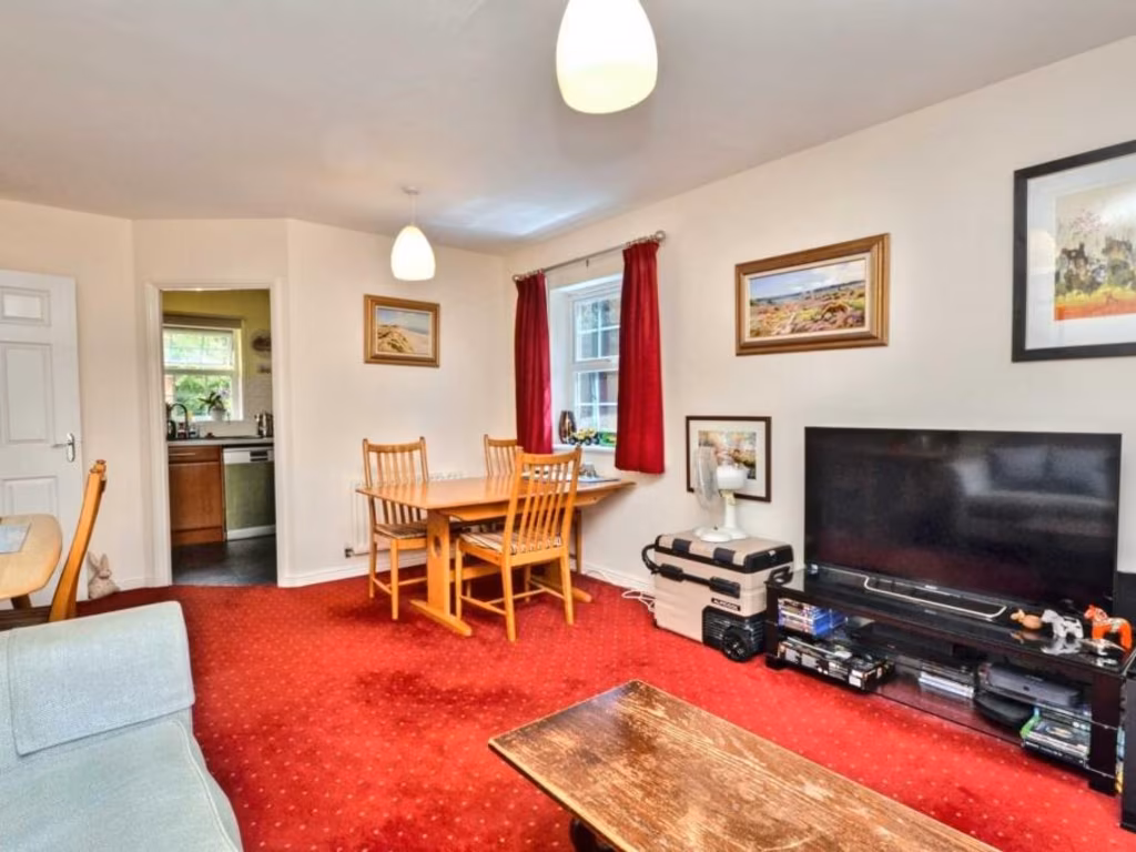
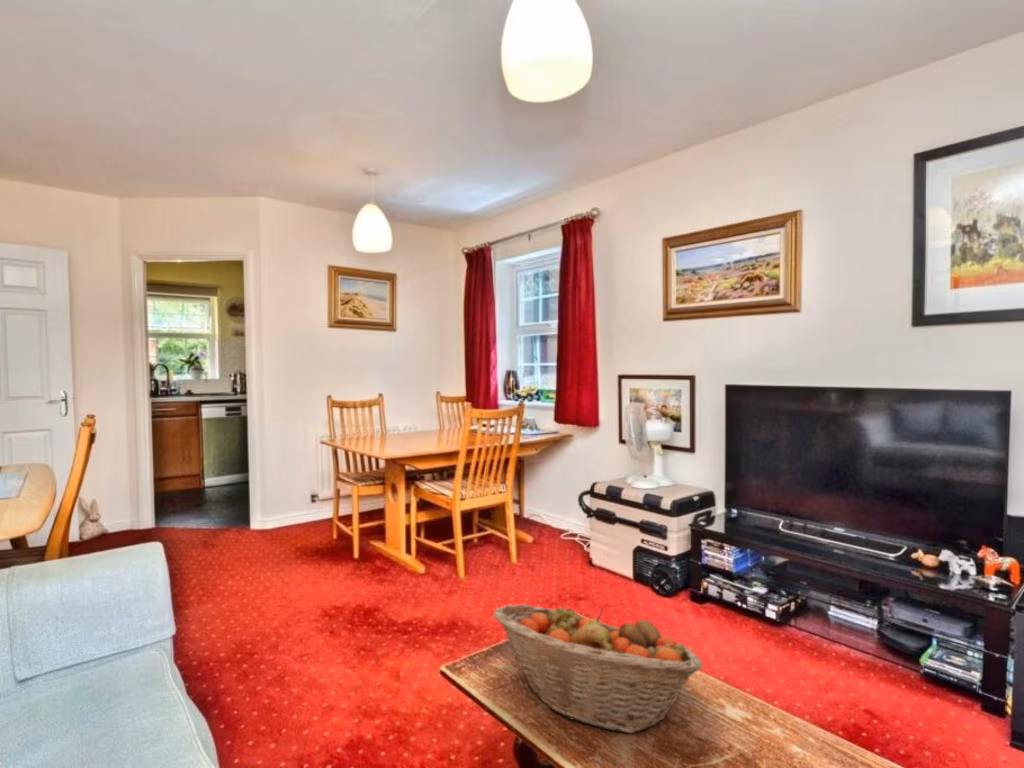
+ fruit basket (591, 650)
